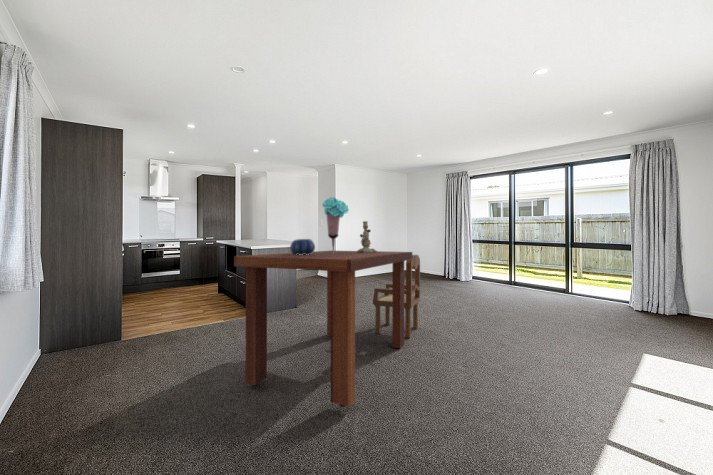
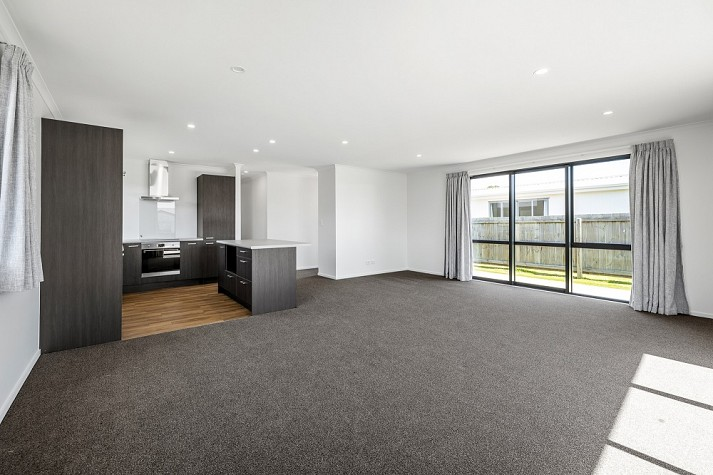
- dining table (337, 308)
- candlestick (366, 236)
- decorative bowl (302, 246)
- bouquet (335, 225)
- dining chair (392, 292)
